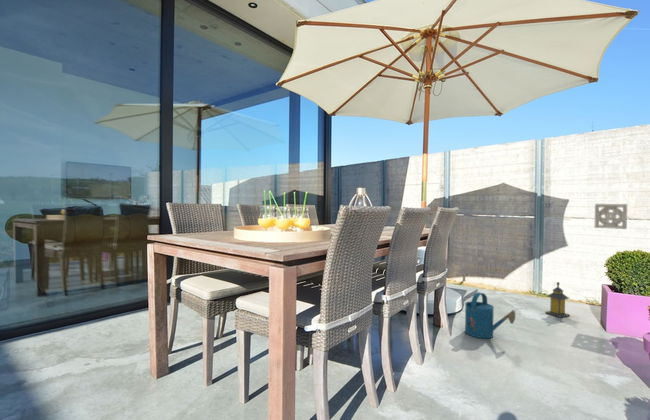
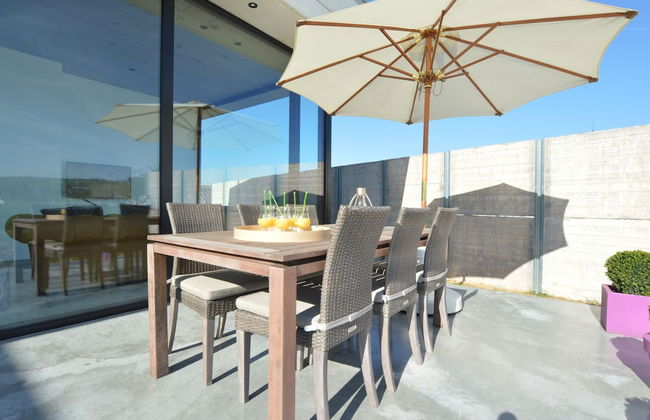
- watering can (488, 315)
- lantern (557, 298)
- wall ornament (610, 215)
